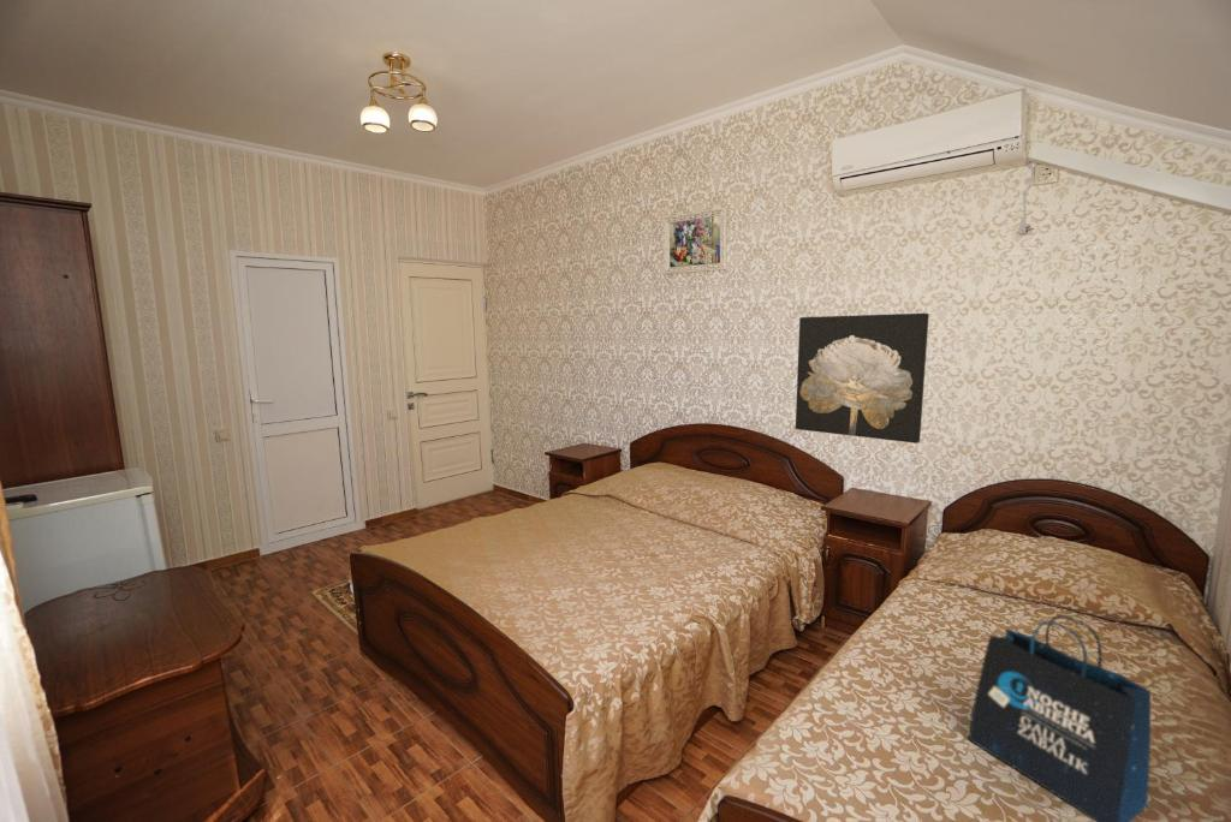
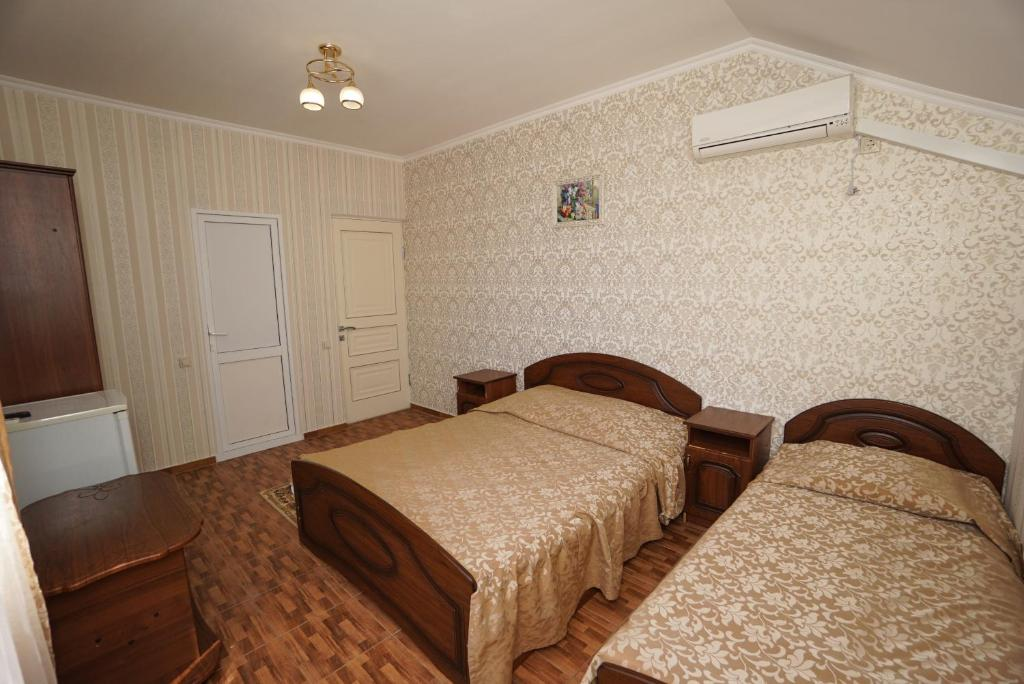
- wall art (856, 376)
- tote bag (1059, 697)
